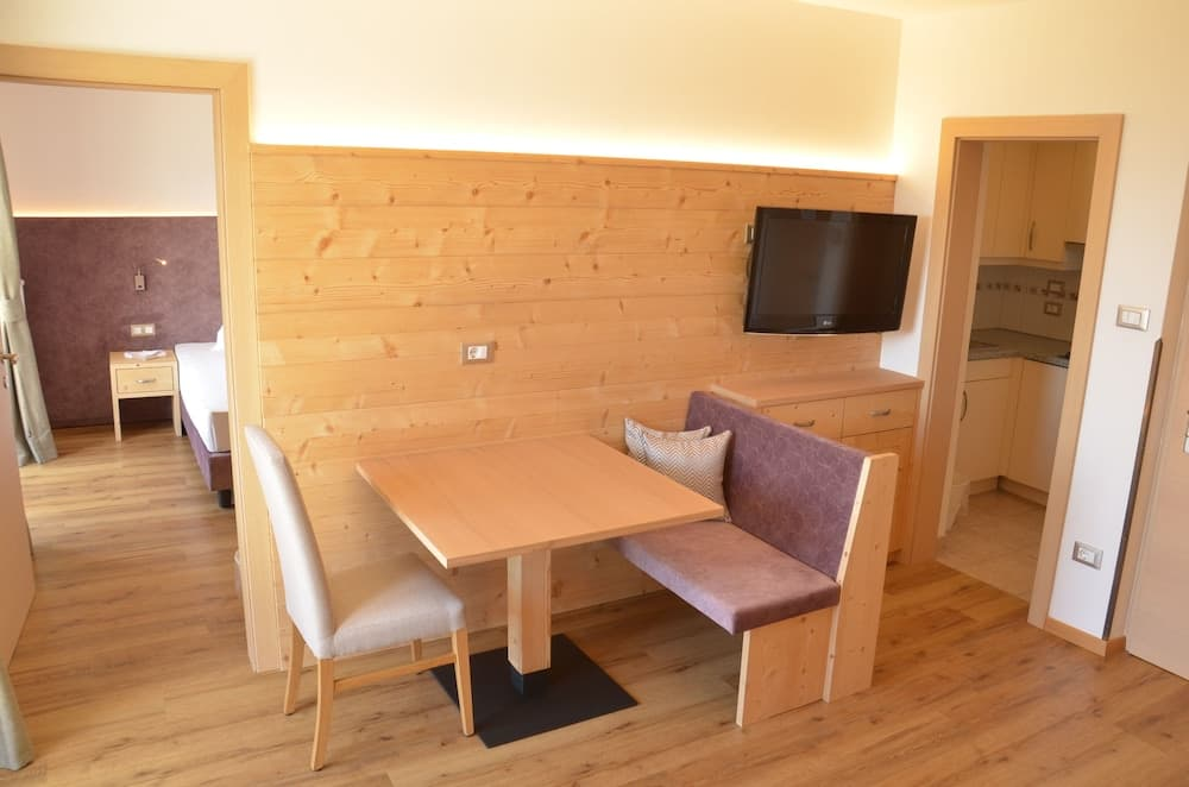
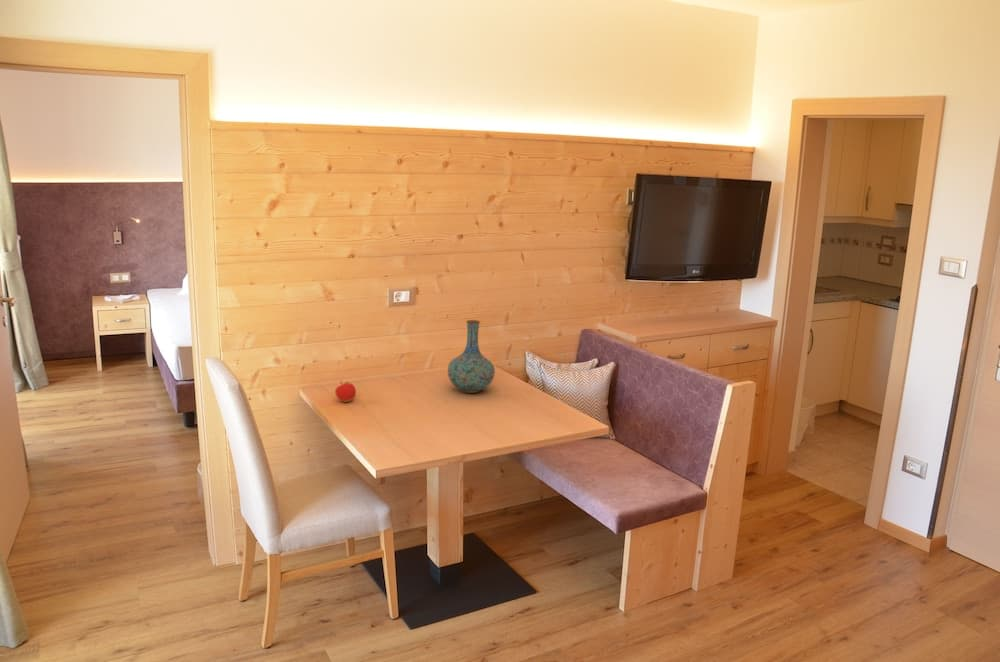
+ fruit (345, 391)
+ vase (471, 356)
